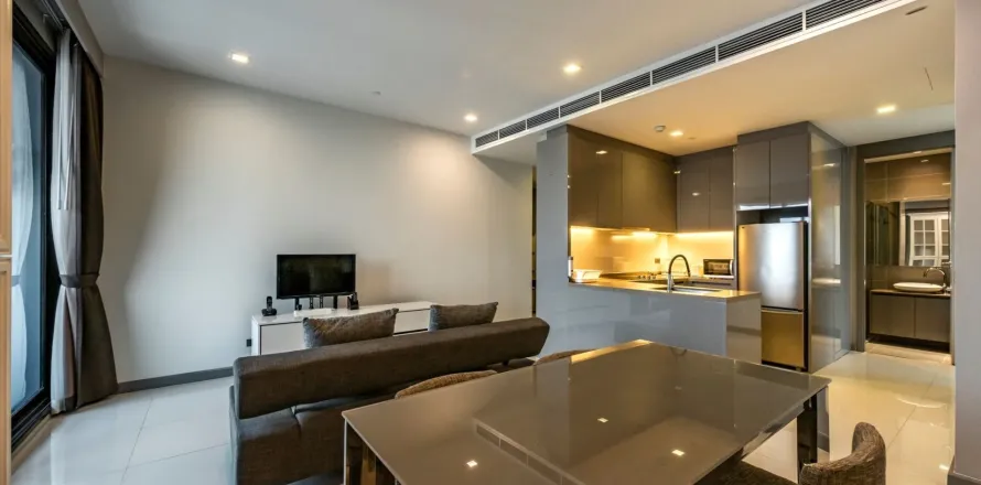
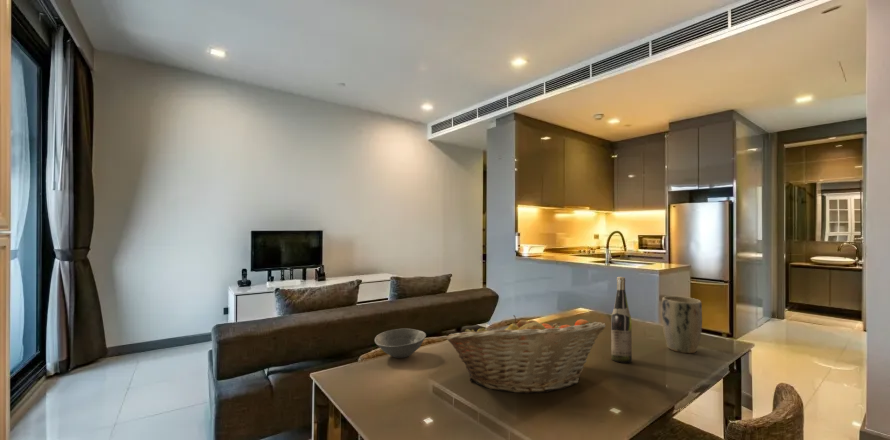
+ fruit basket (524, 344)
+ plant pot (681, 324)
+ bowl (400, 344)
+ wine bottle (621, 318)
